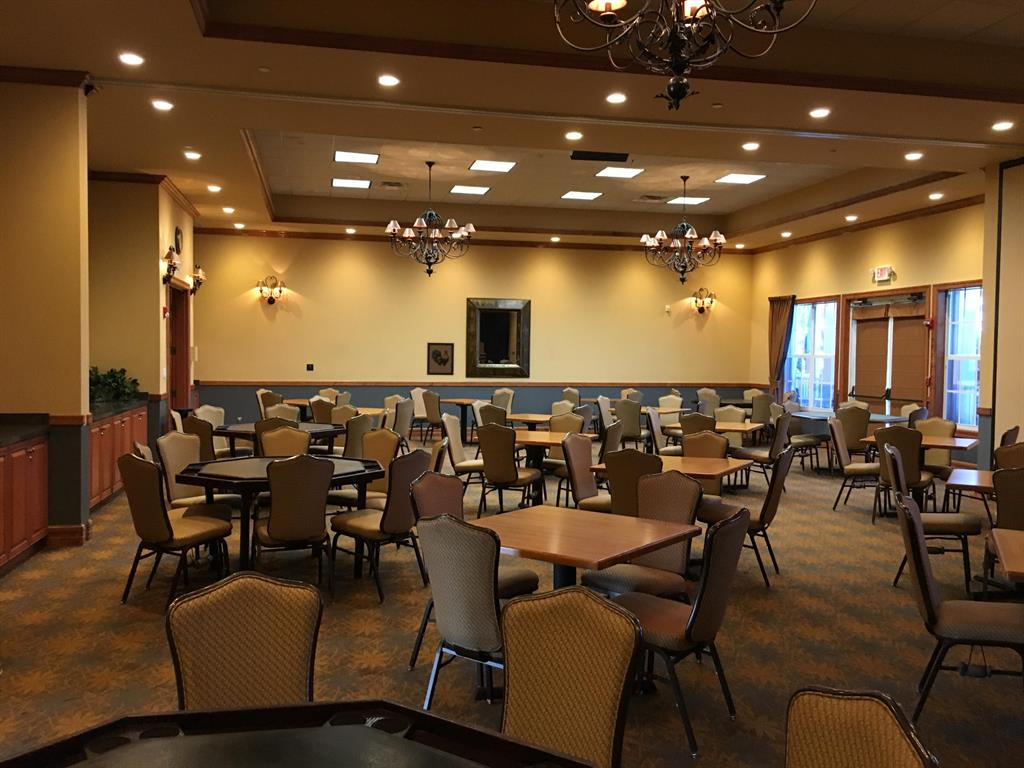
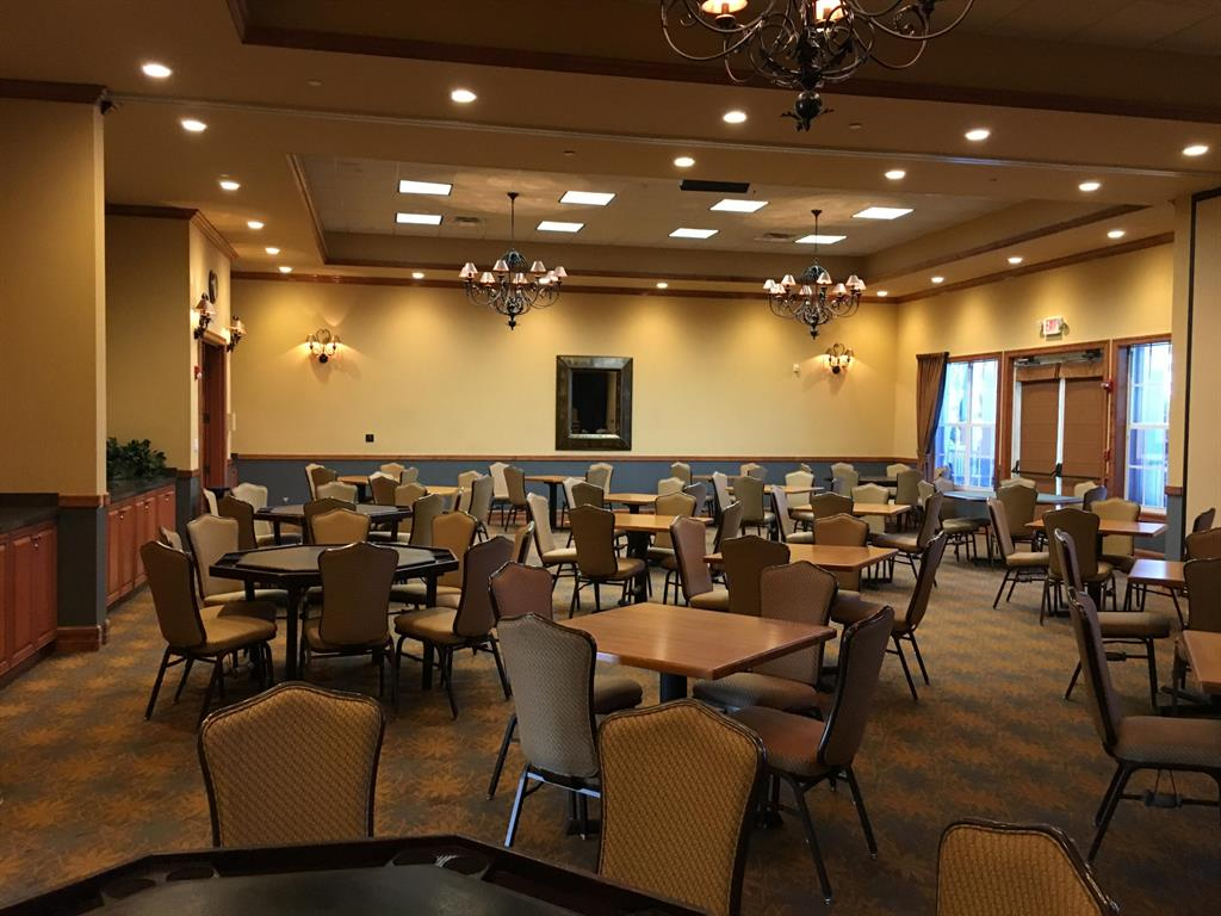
- wall art (440, 358)
